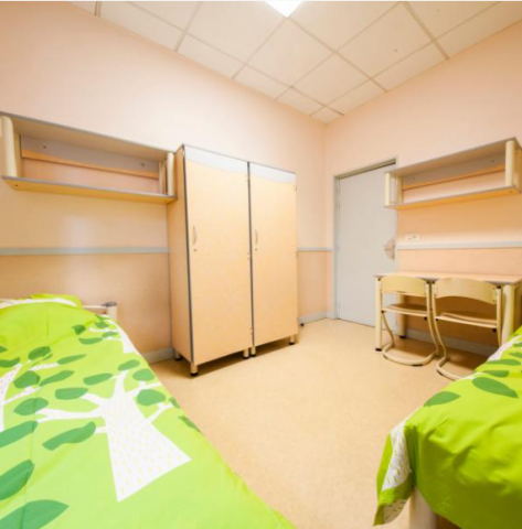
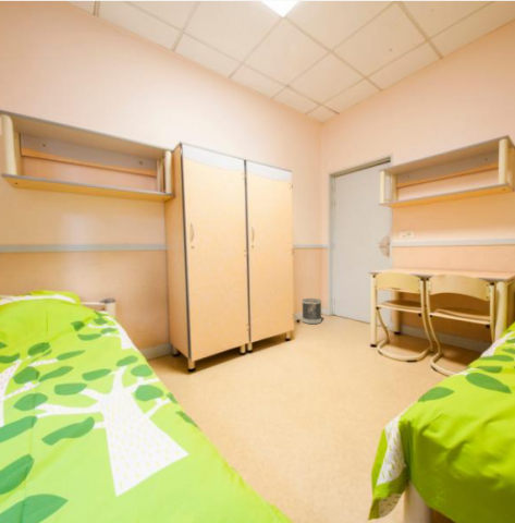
+ wastebasket (311, 311)
